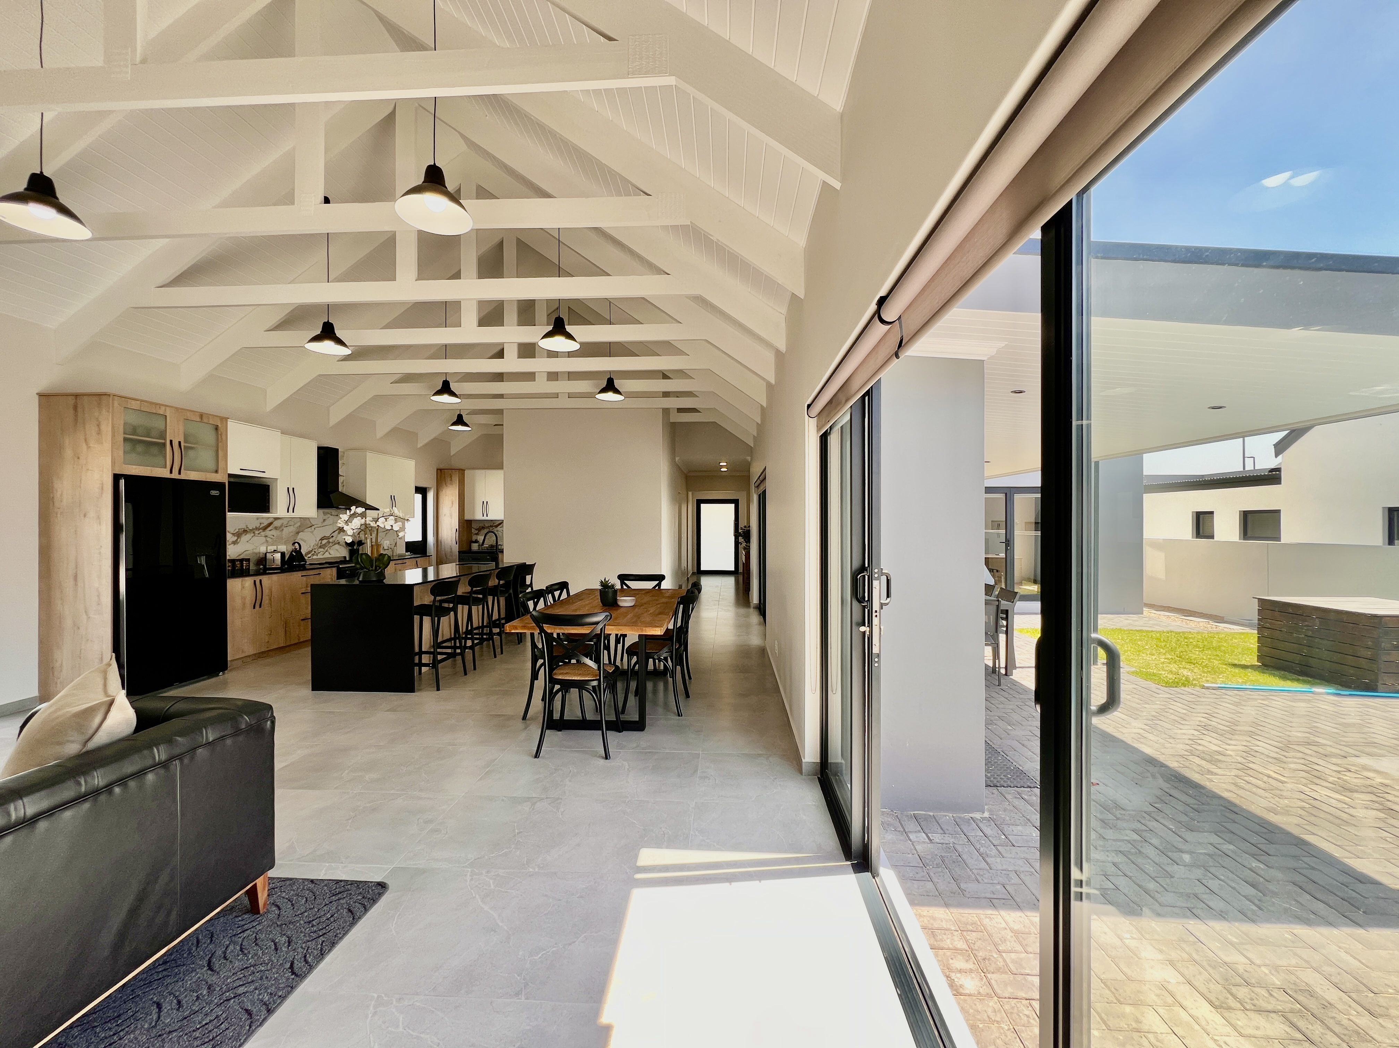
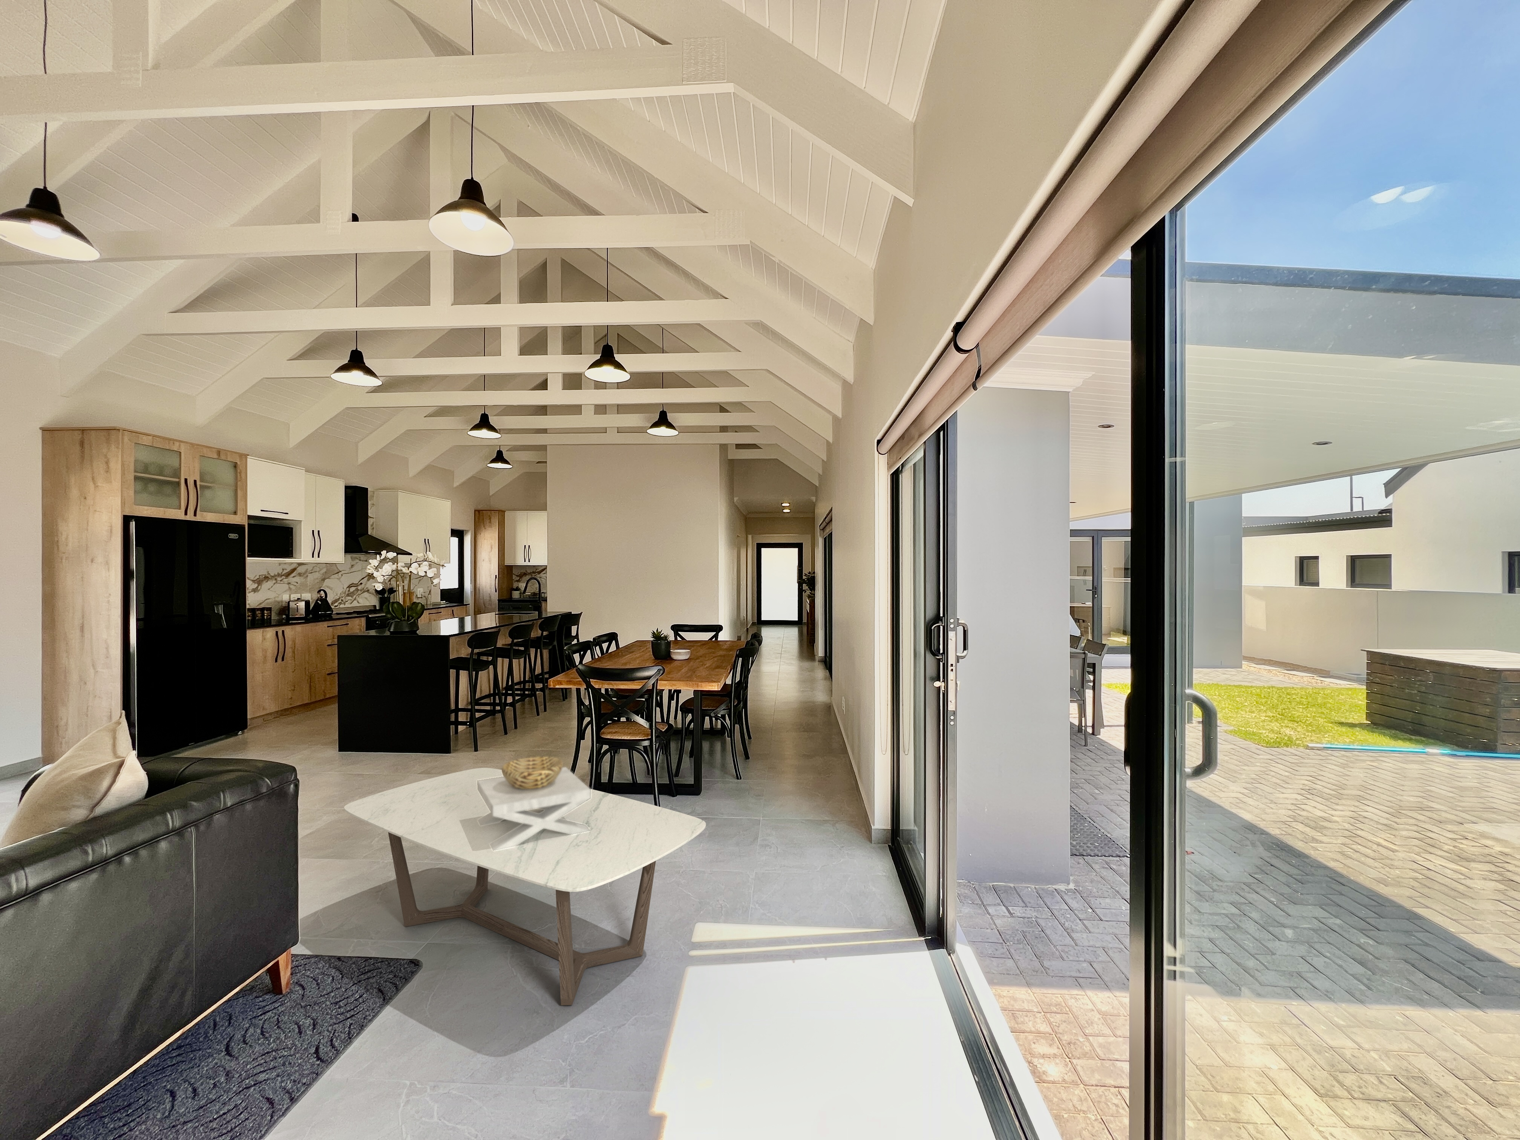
+ coffee table (518, 877)
+ decorative bowl (533, 794)
